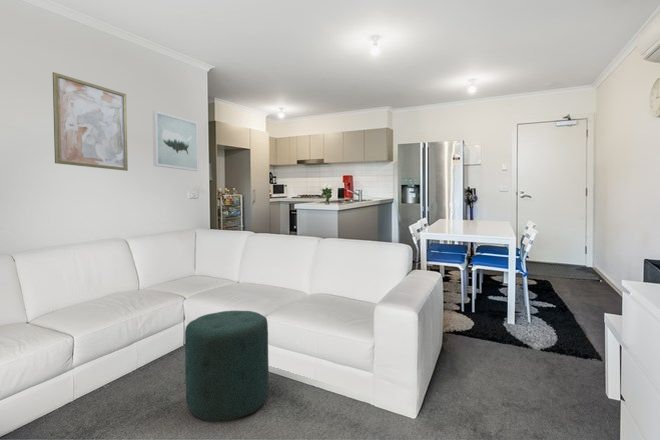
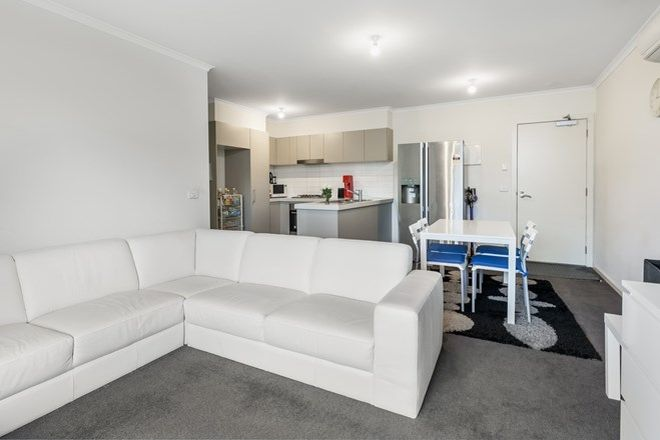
- wall art (93, 125)
- ottoman (227, 360)
- wall art (176, 142)
